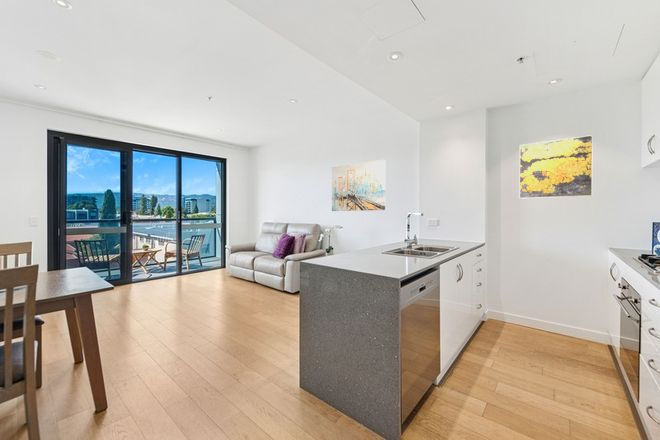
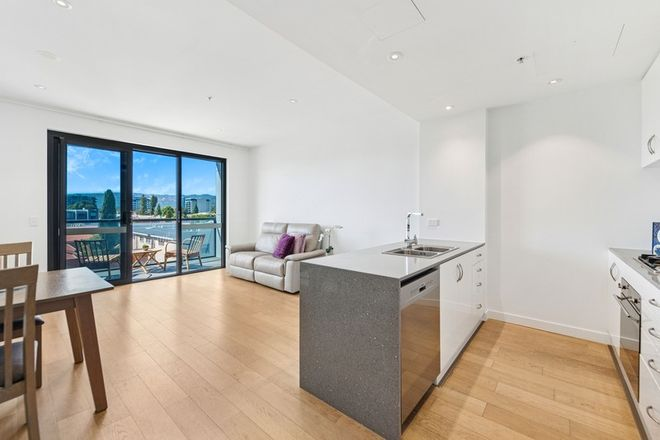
- wall art (356, 187)
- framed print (553, 169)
